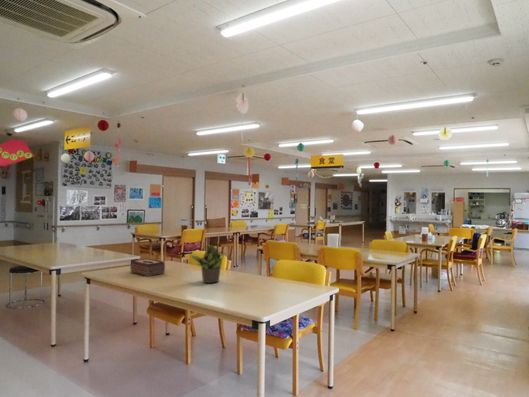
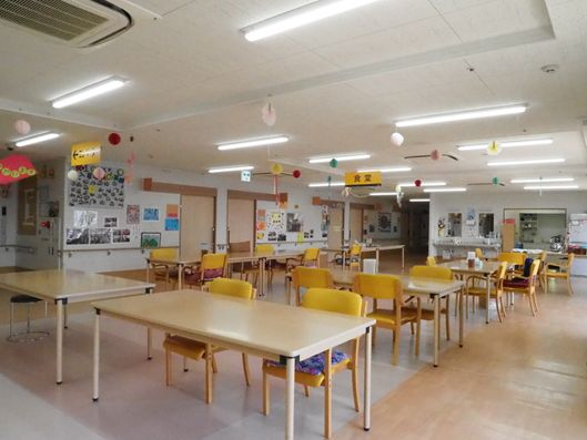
- potted plant (206, 262)
- tissue box (147, 267)
